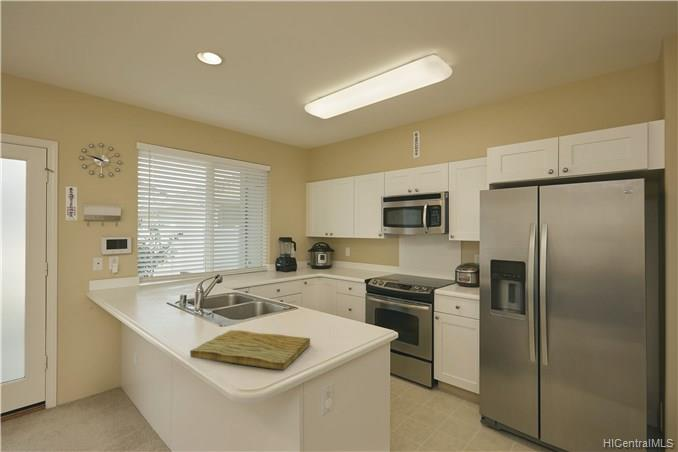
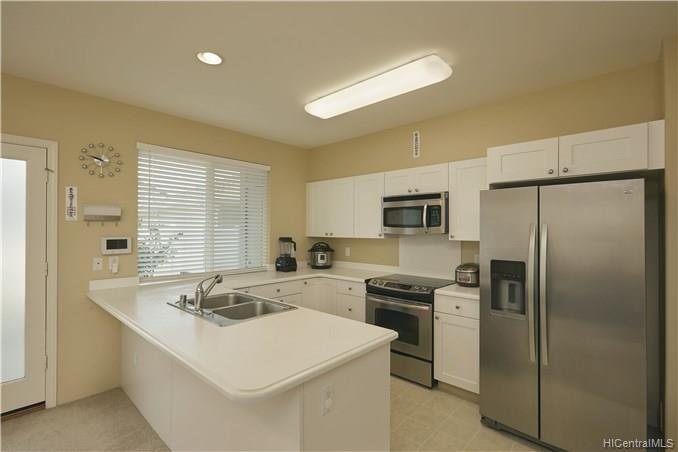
- cutting board (253, 346)
